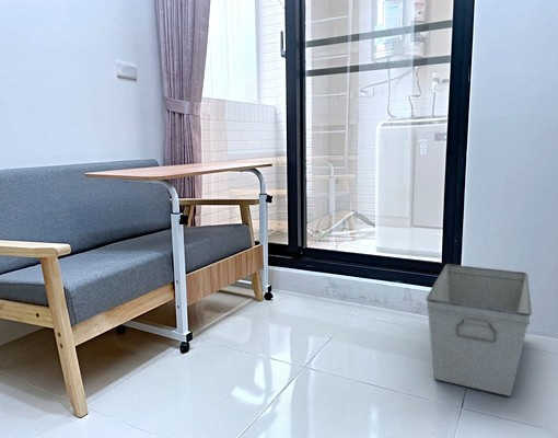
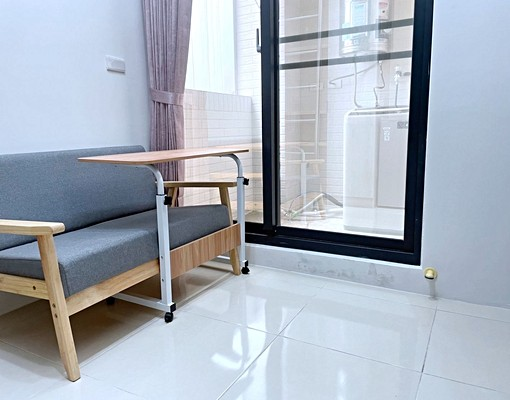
- storage bin (478, 320)
